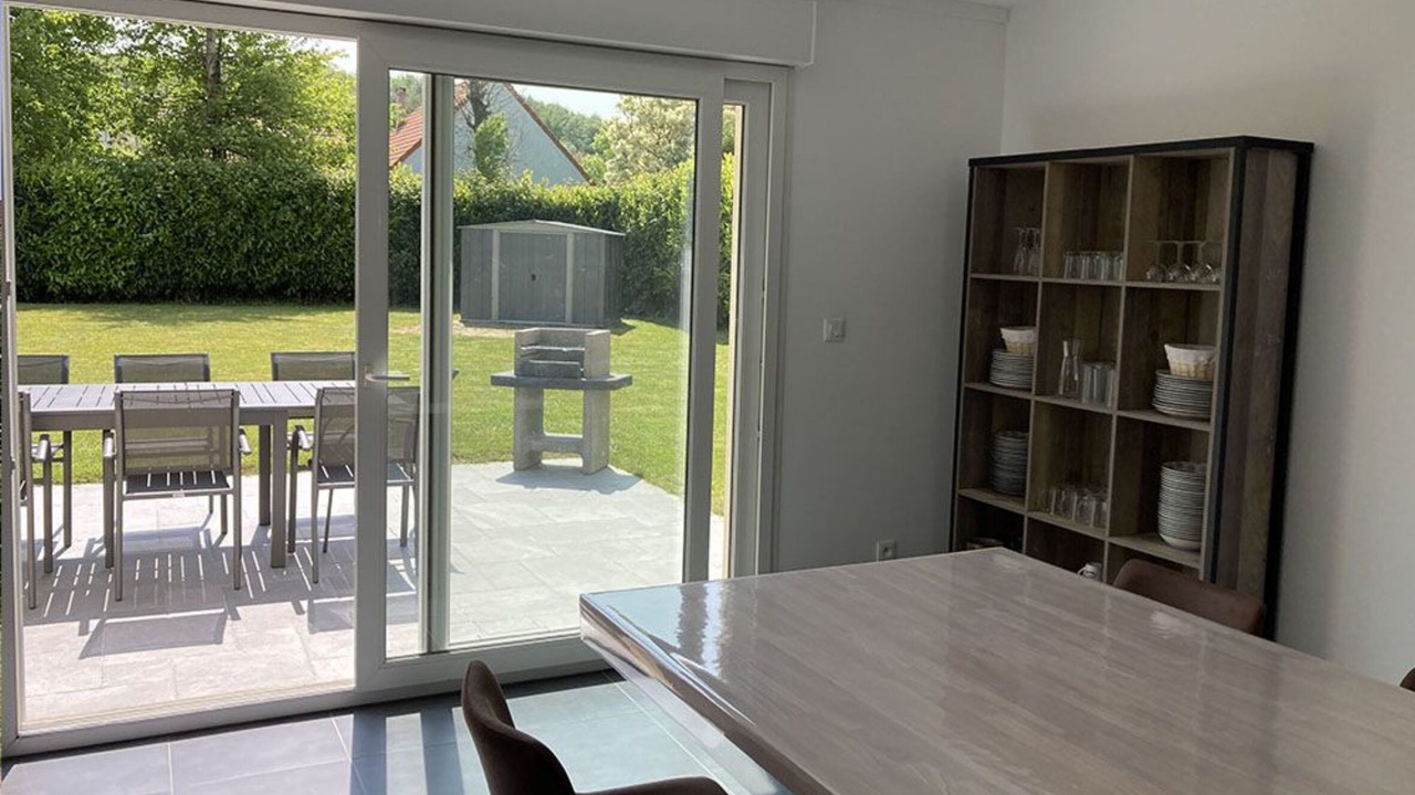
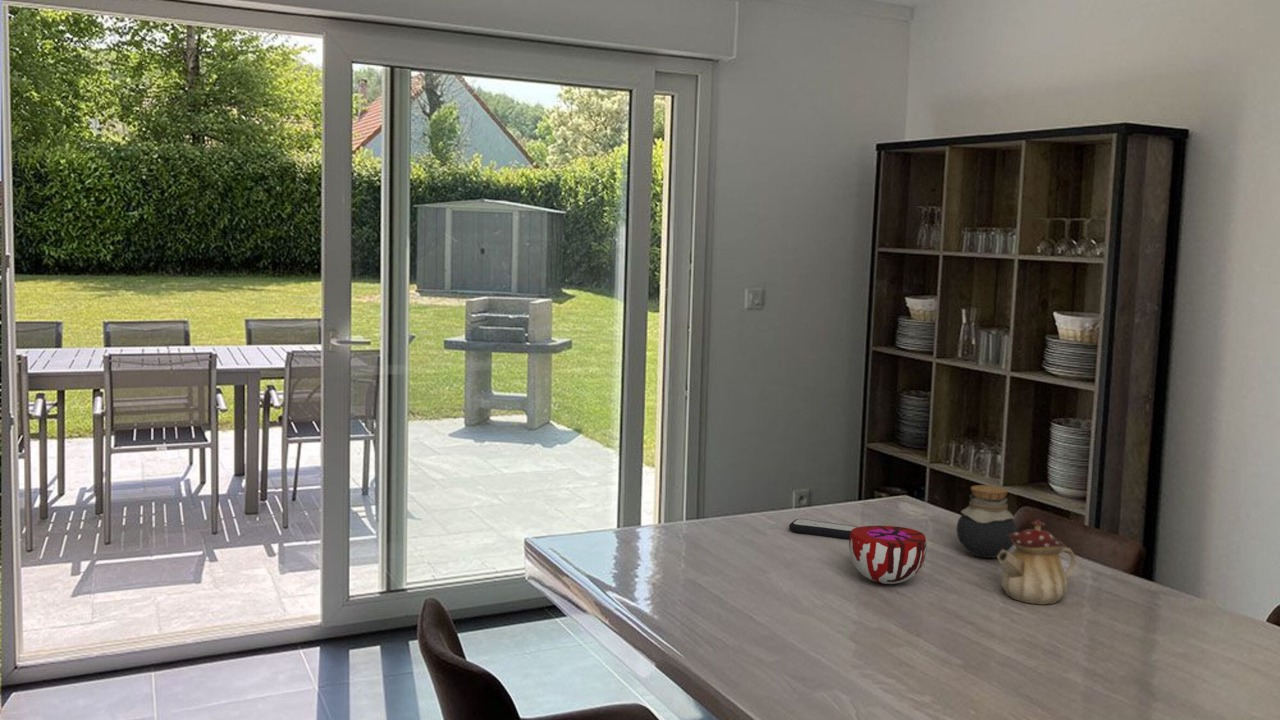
+ remote control (825, 528)
+ teapot (1039, 557)
+ jar (988, 522)
+ decorative bowl (886, 557)
